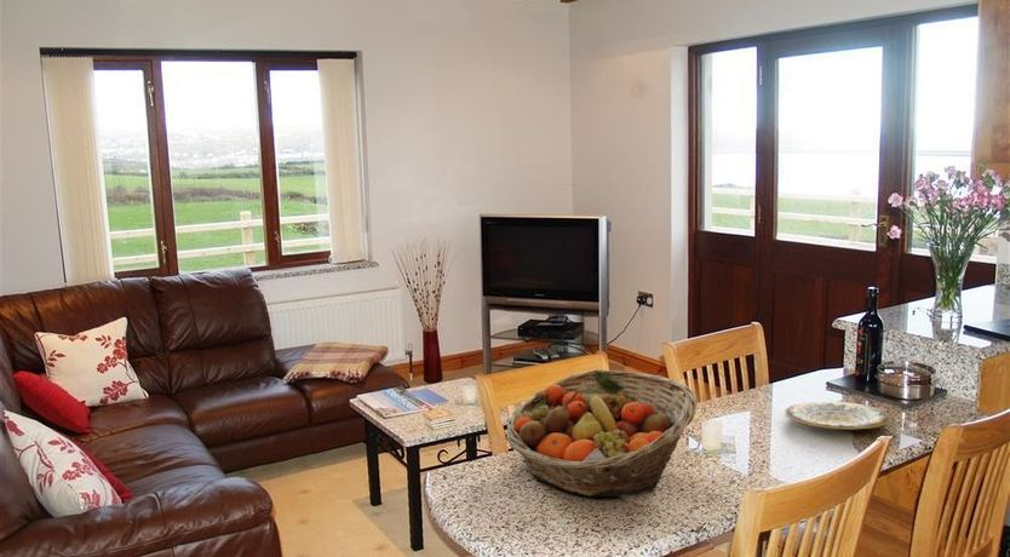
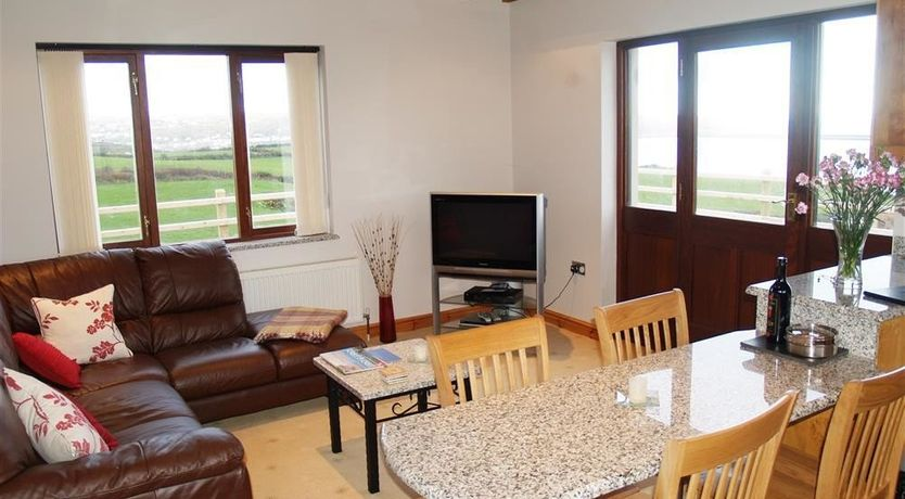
- fruit basket (598, 429)
- plate (836, 419)
